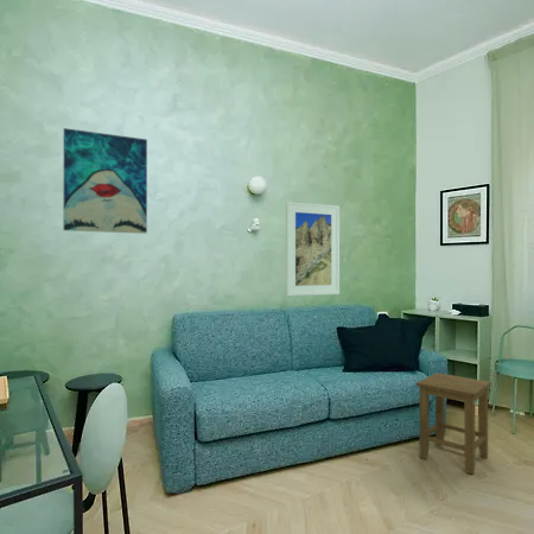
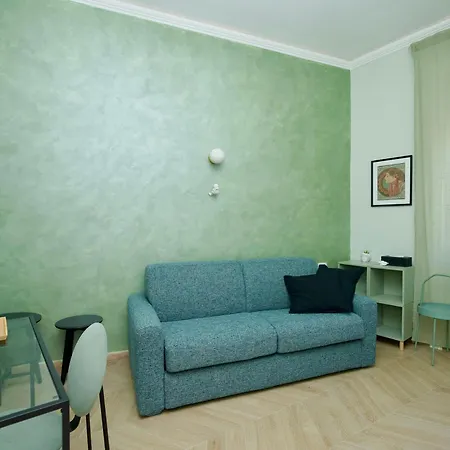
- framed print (313, 249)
- wall art (106, 183)
- stool (451, 425)
